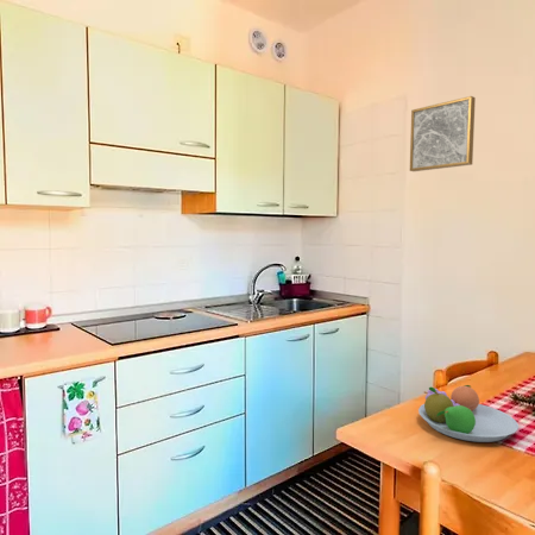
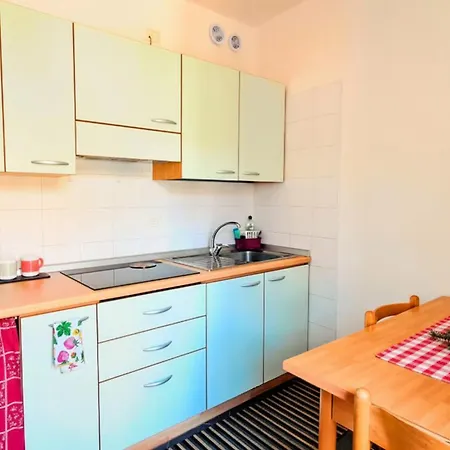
- fruit bowl (464, 408)
- wall art (440, 136)
